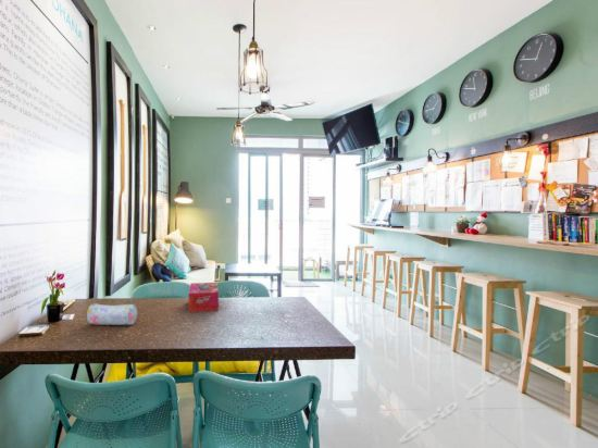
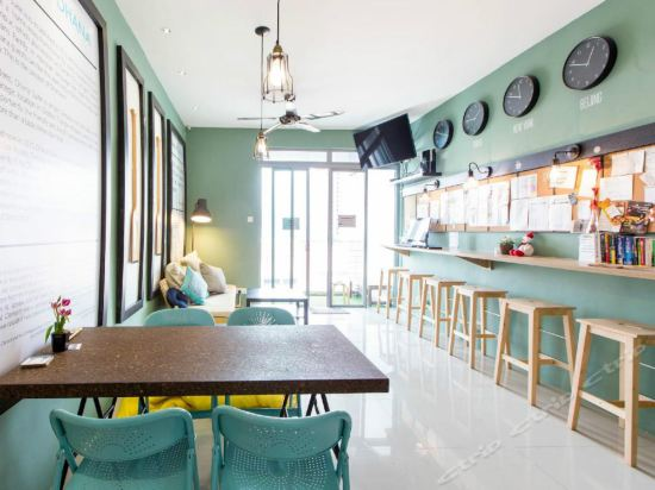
- tissue box (203, 296)
- pencil case (112, 313)
